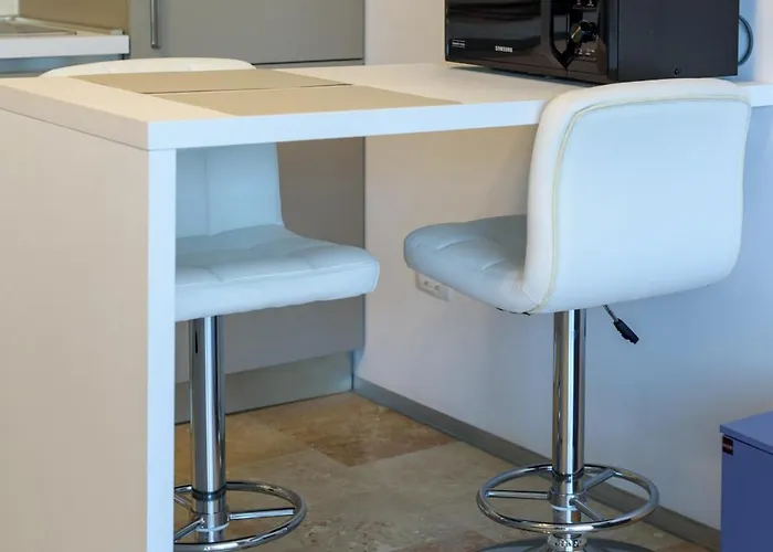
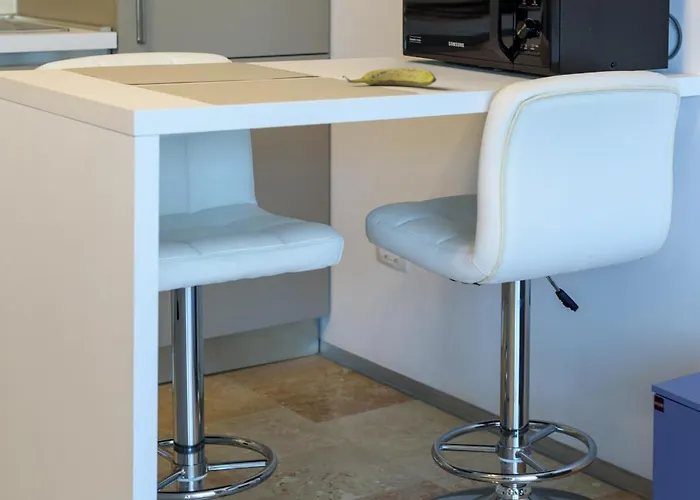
+ banana (393, 77)
